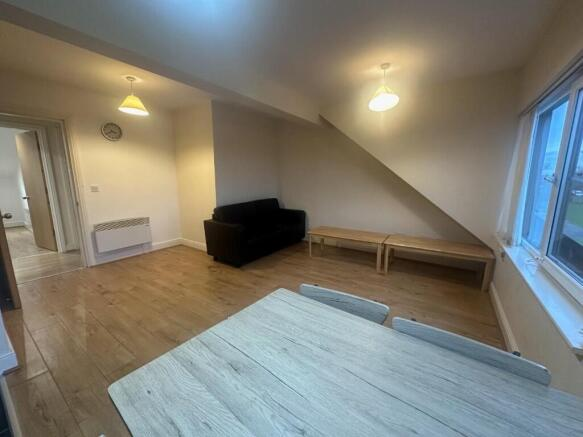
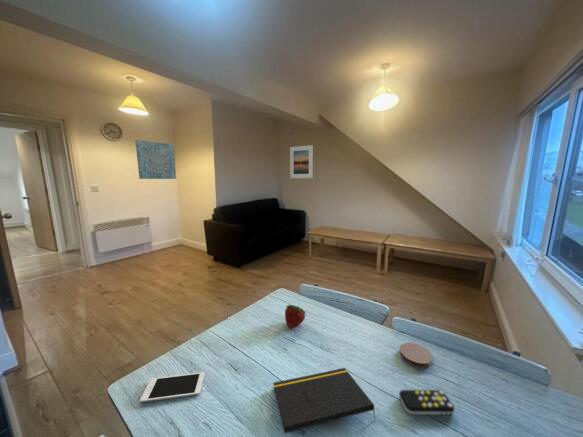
+ wall art (157, 160)
+ notepad (319, 395)
+ cell phone (174, 386)
+ fruit (294, 314)
+ remote control (425, 401)
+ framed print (301, 162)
+ coaster (415, 354)
